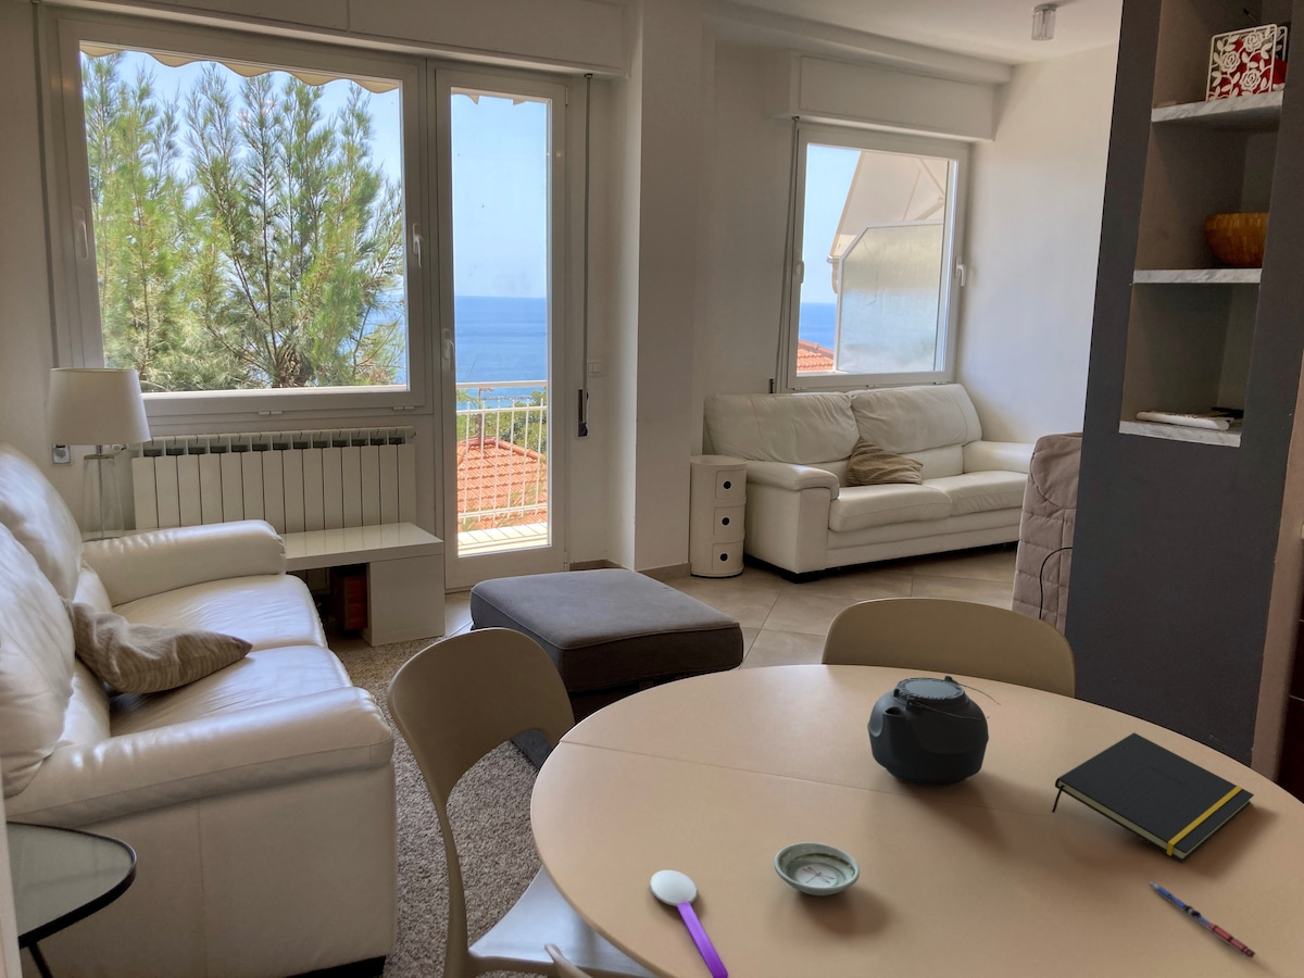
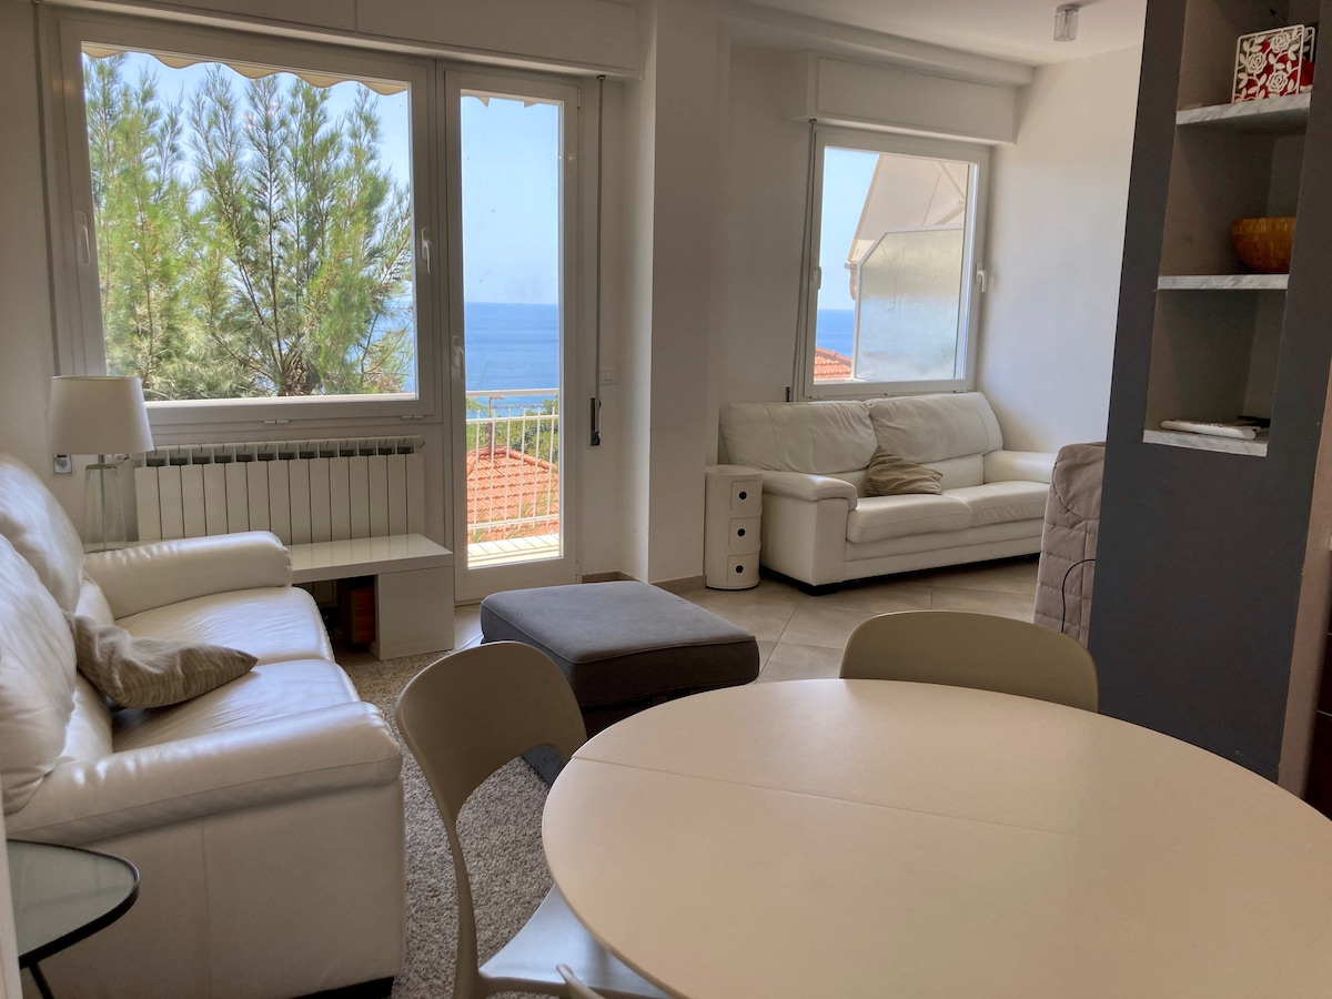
- pen (1199, 915)
- notepad (1155, 790)
- saucer (815, 874)
- teapot (921, 734)
- spoon (690, 917)
